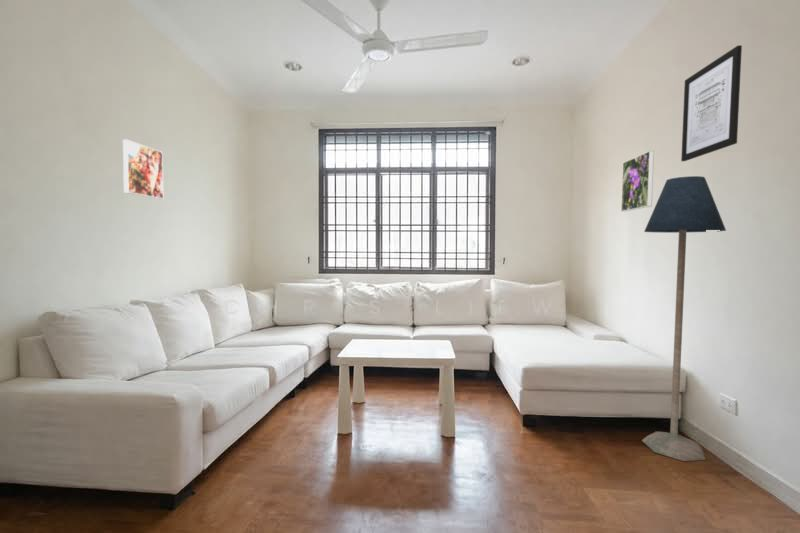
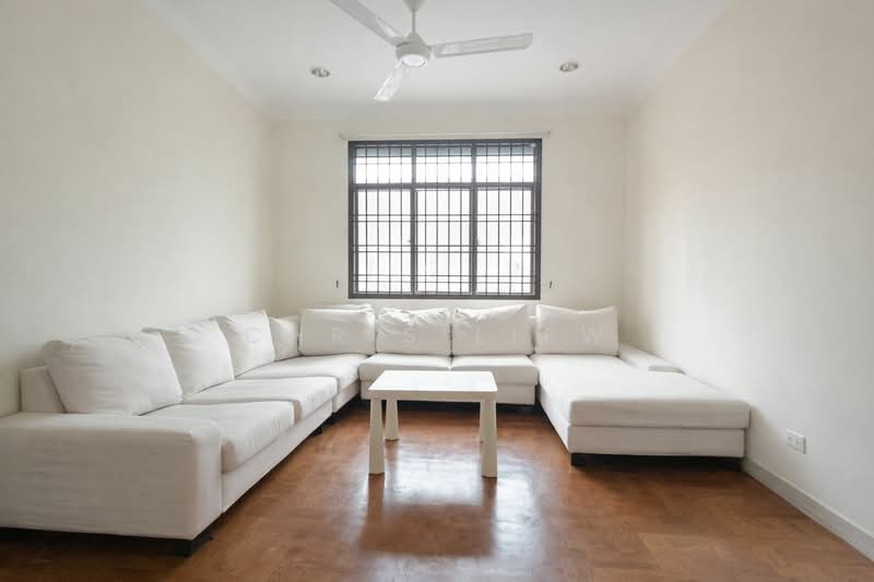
- floor lamp (679, 315)
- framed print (144, 171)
- wall art (708, 109)
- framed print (636, 183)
